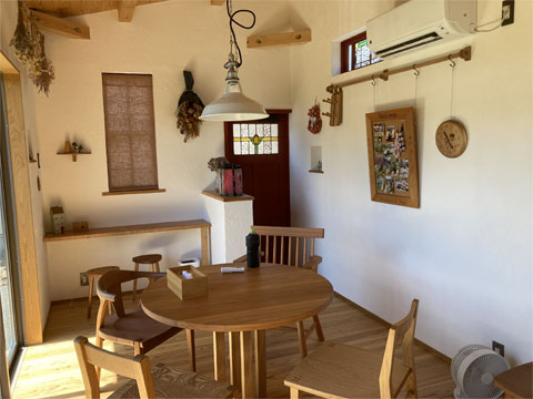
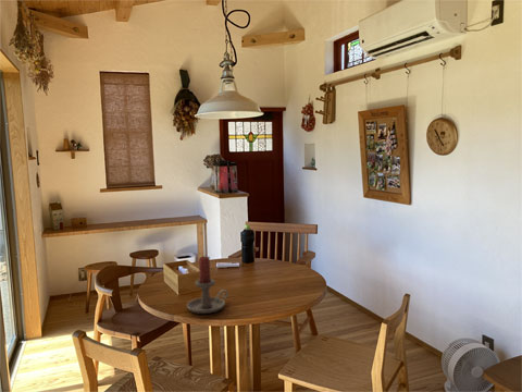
+ candle holder (209, 280)
